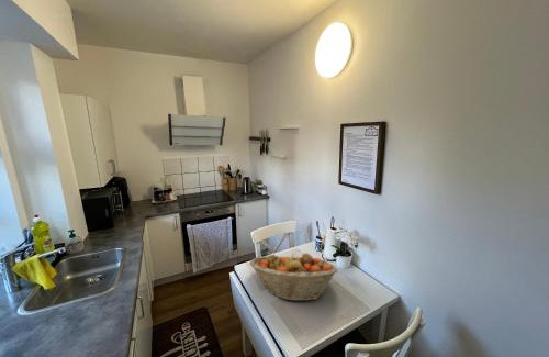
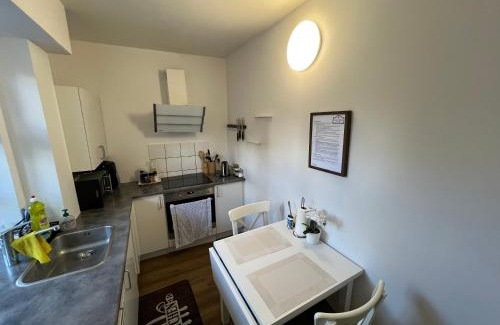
- fruit basket (292, 270)
